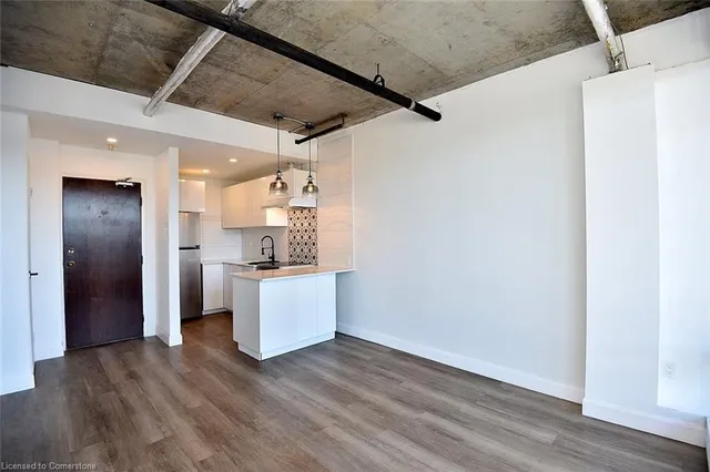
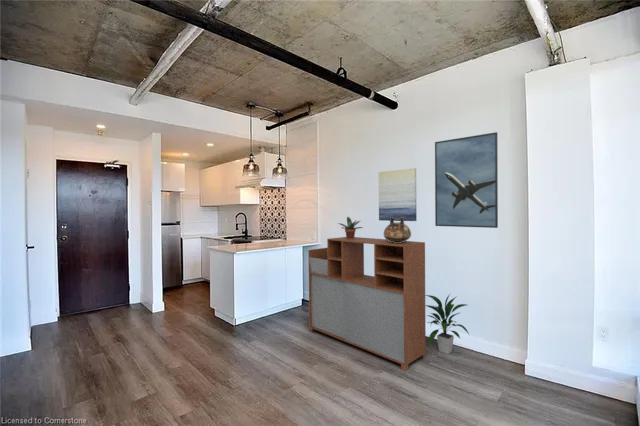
+ wall art (396, 195)
+ ceramic vessel (397, 229)
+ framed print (464, 182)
+ potted plant (350, 227)
+ storage cabinet (361, 291)
+ indoor plant (443, 321)
